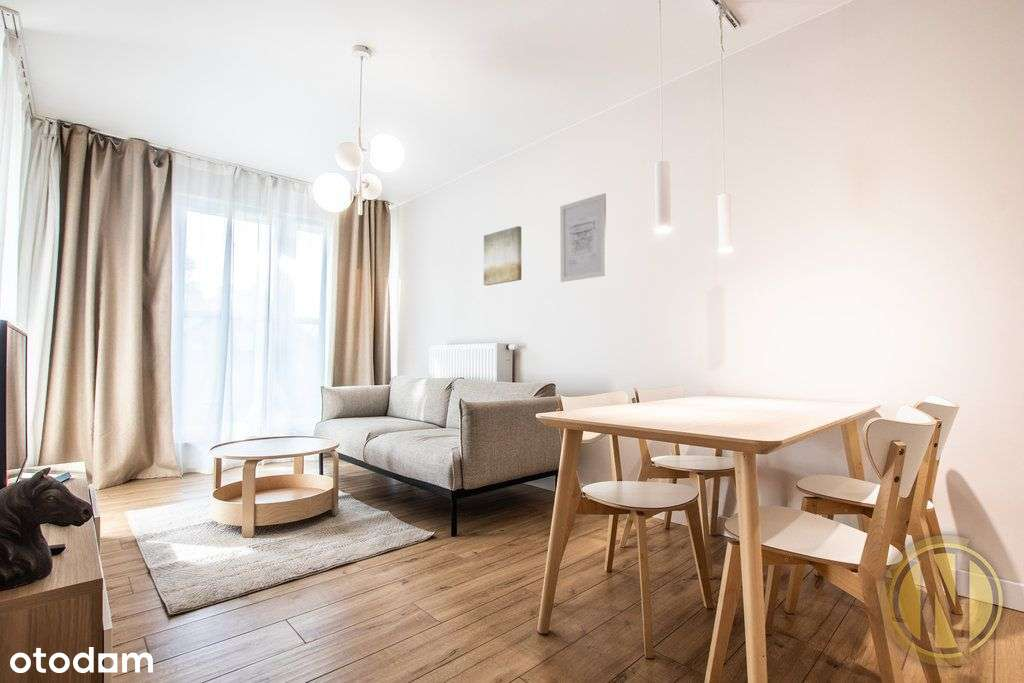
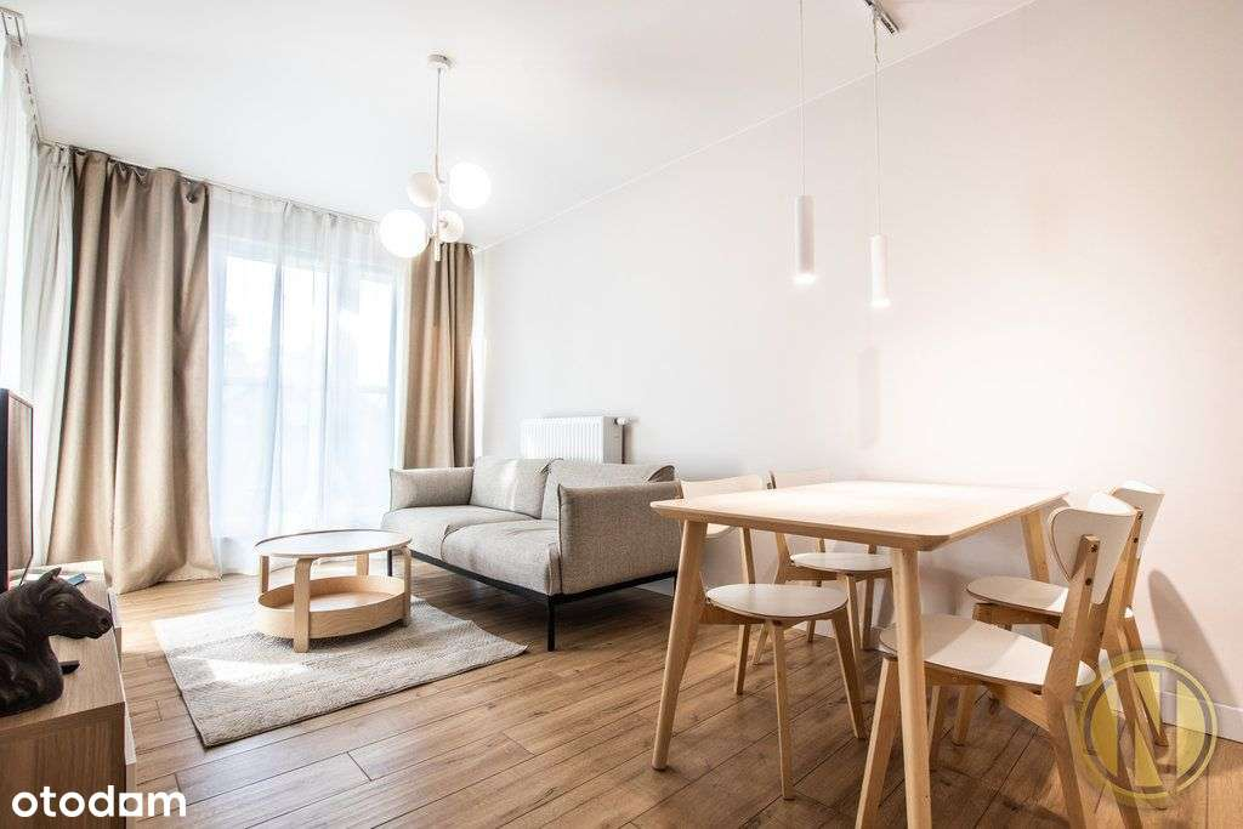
- wall art (501, 256)
- wall art (582, 239)
